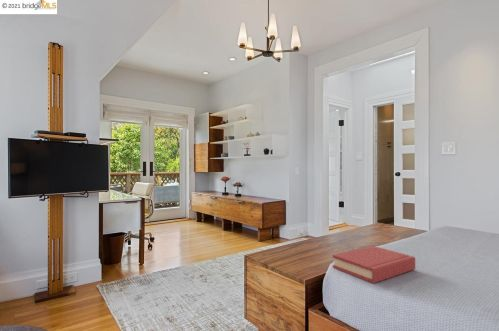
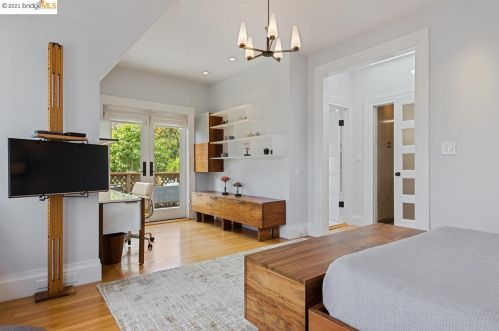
- hardback book (373, 262)
